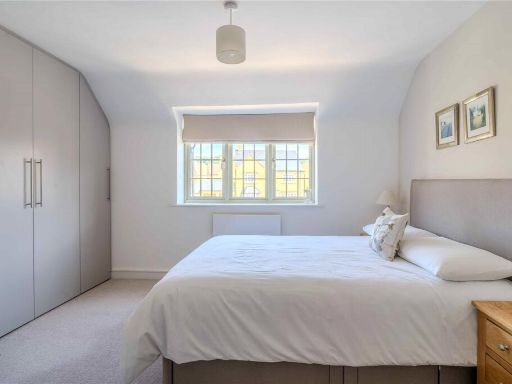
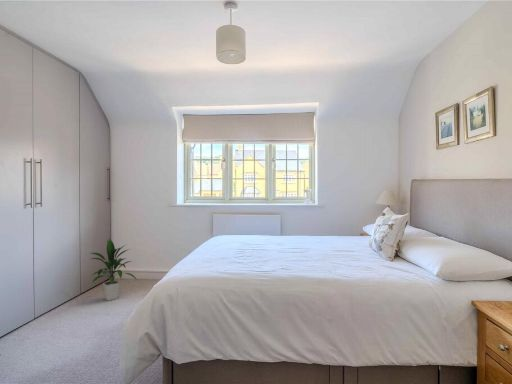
+ indoor plant (112, 269)
